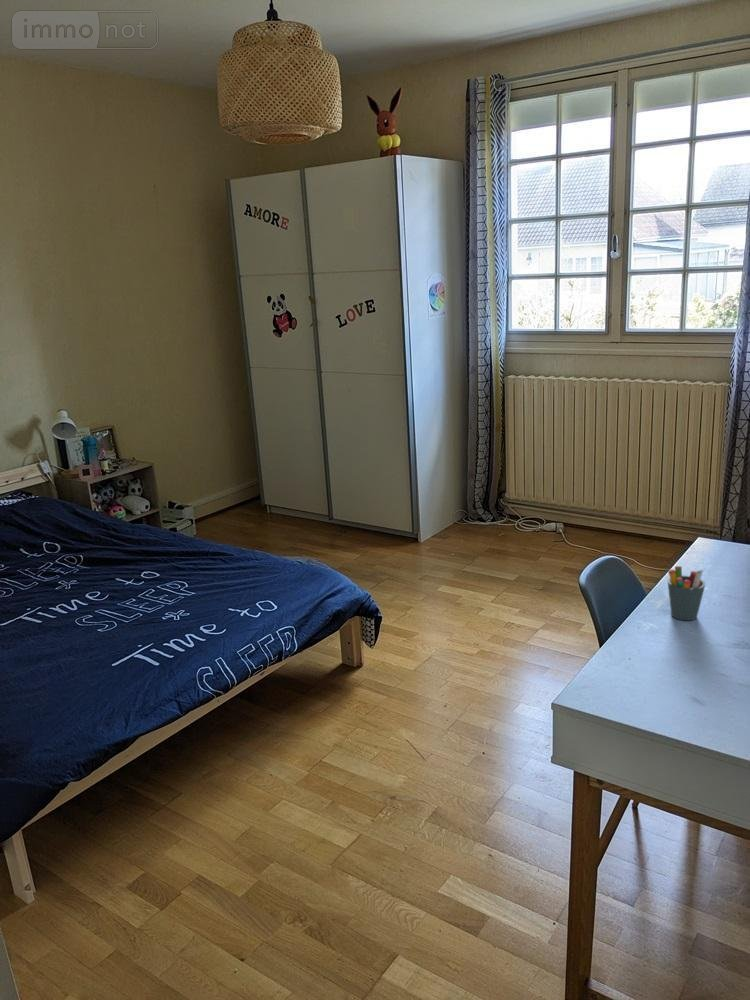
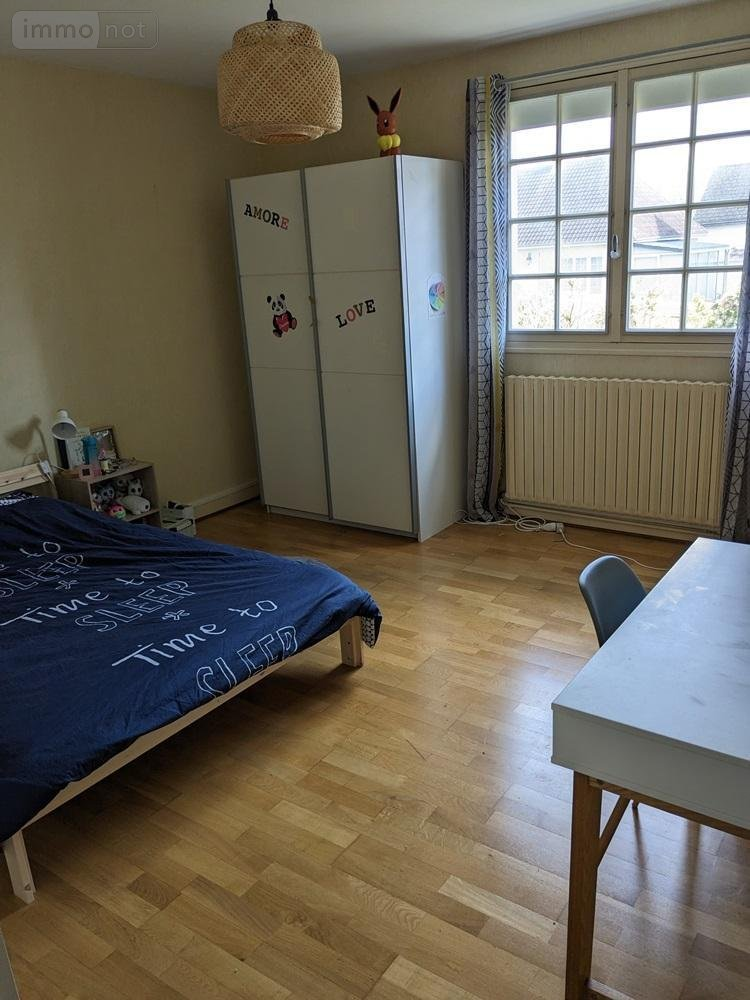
- pen holder (685, 589)
